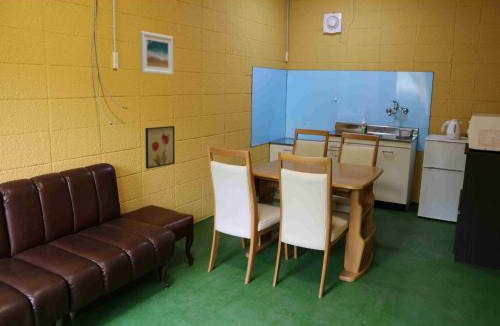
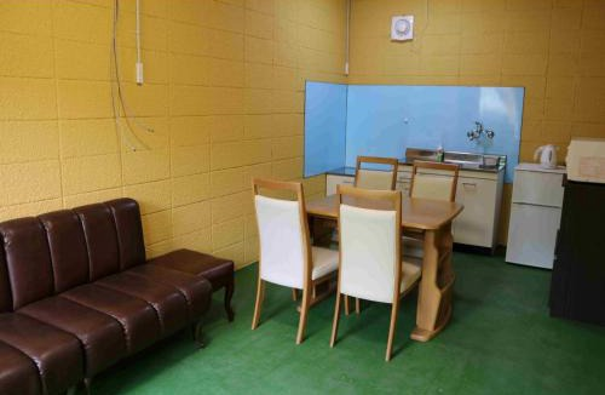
- wall art (159, 146)
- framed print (157, 54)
